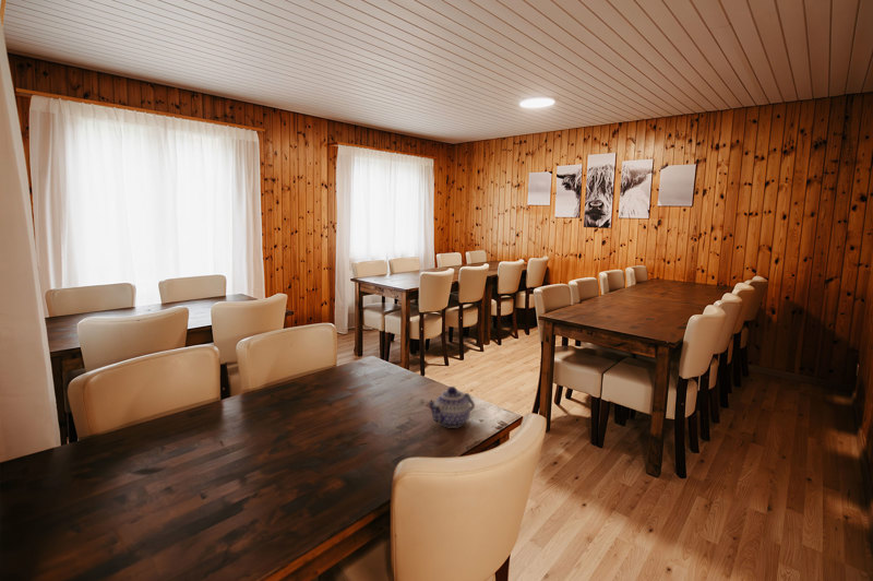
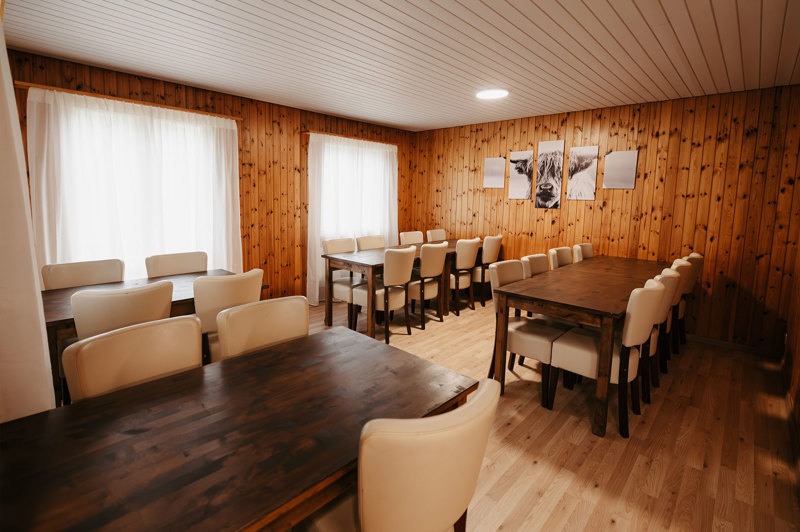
- teapot (451, 405)
